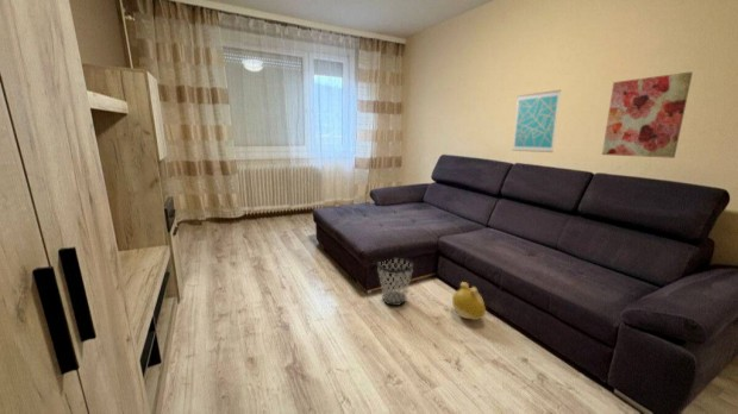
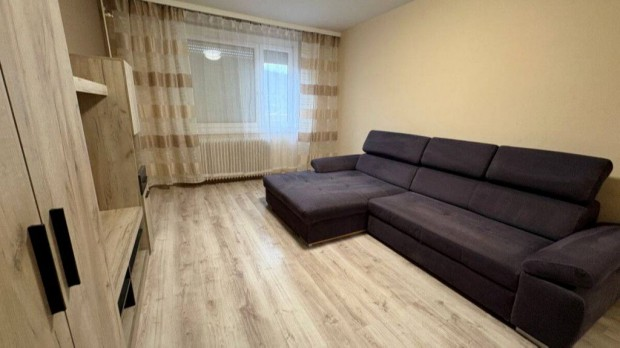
- wall art (642, 118)
- wastebasket (394, 281)
- plush toy (468, 300)
- wall art (534, 123)
